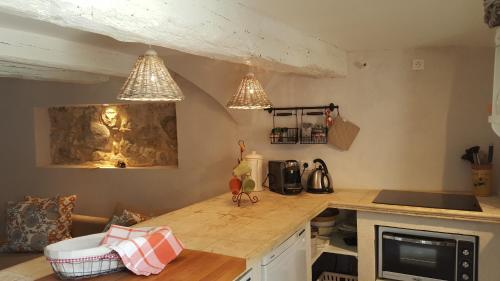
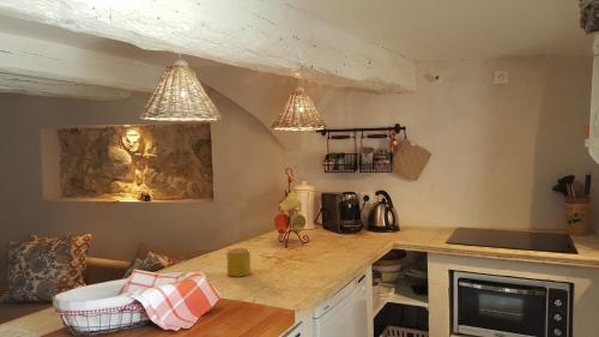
+ cup (238, 261)
